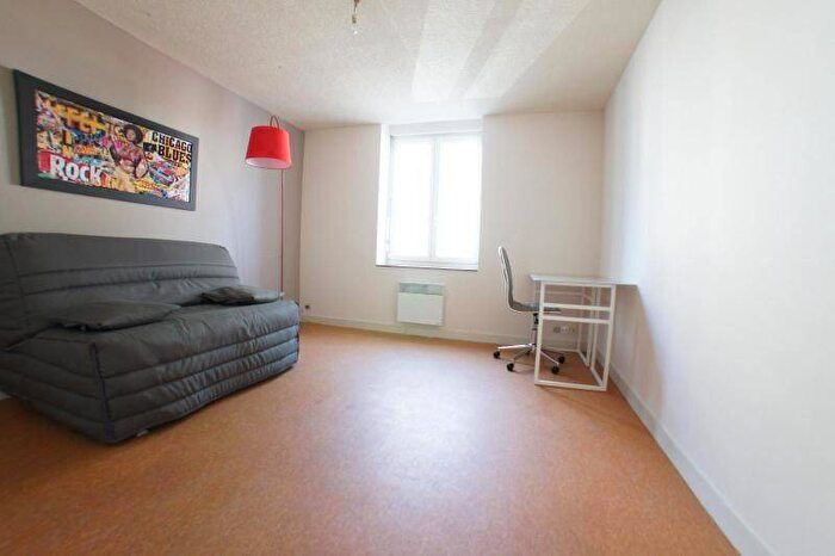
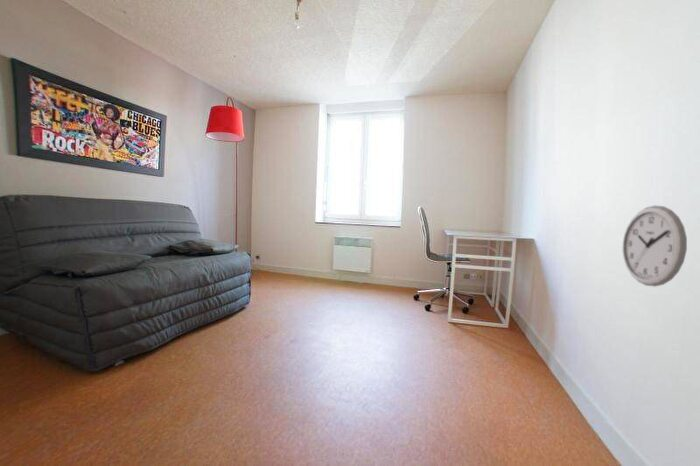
+ wall clock (648, 245)
